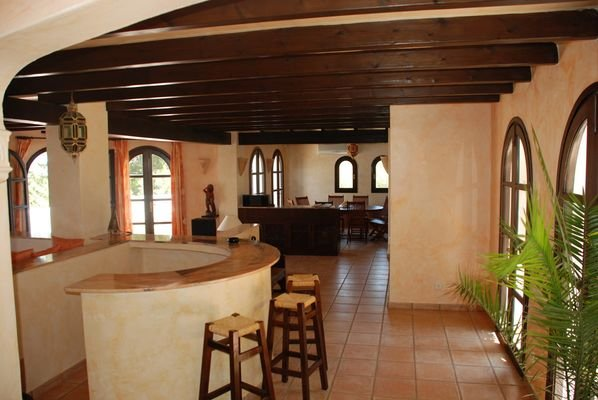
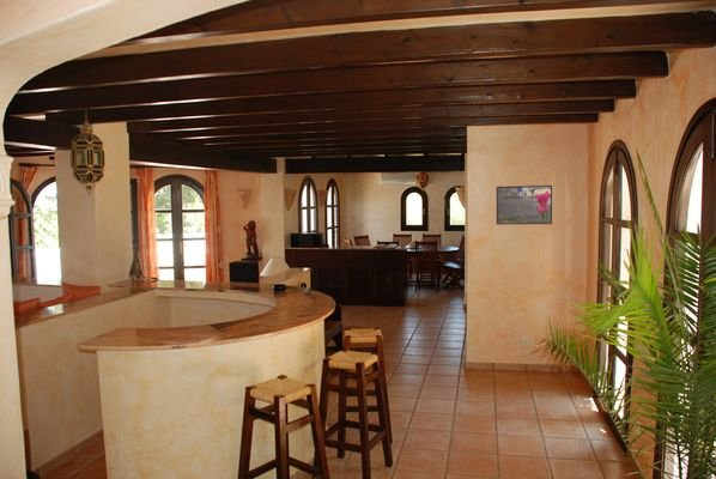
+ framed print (523, 205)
